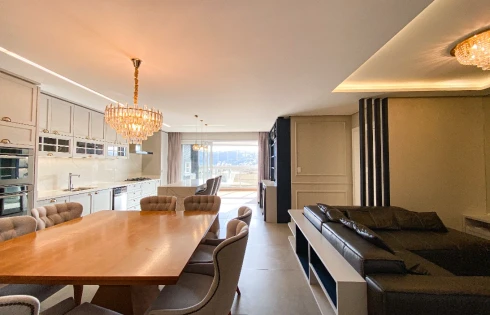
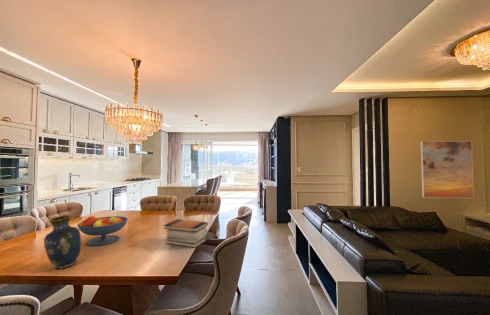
+ fruit bowl (103, 227)
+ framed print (446, 169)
+ book stack (186, 232)
+ vase (63, 241)
